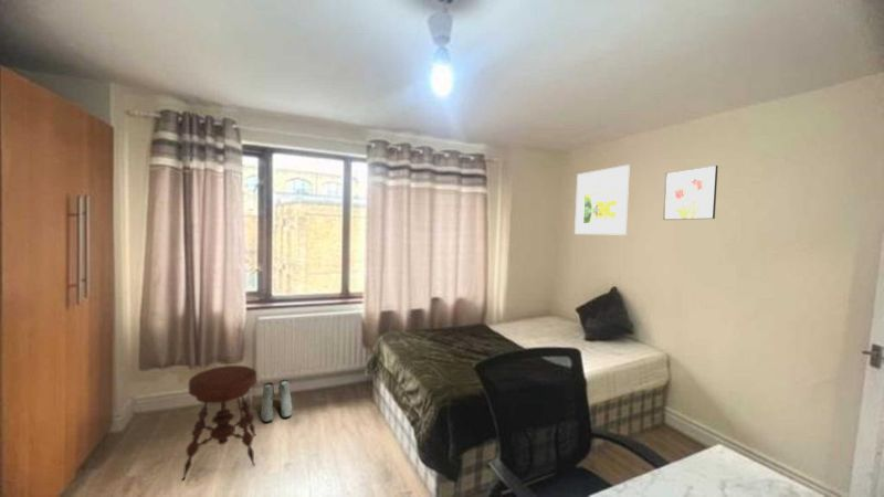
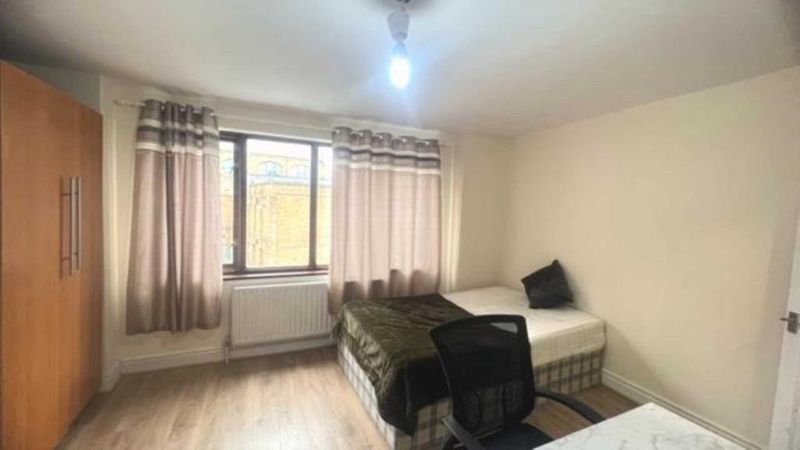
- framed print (599, 202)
- stool (223, 414)
- wall art (688, 194)
- boots (280, 399)
